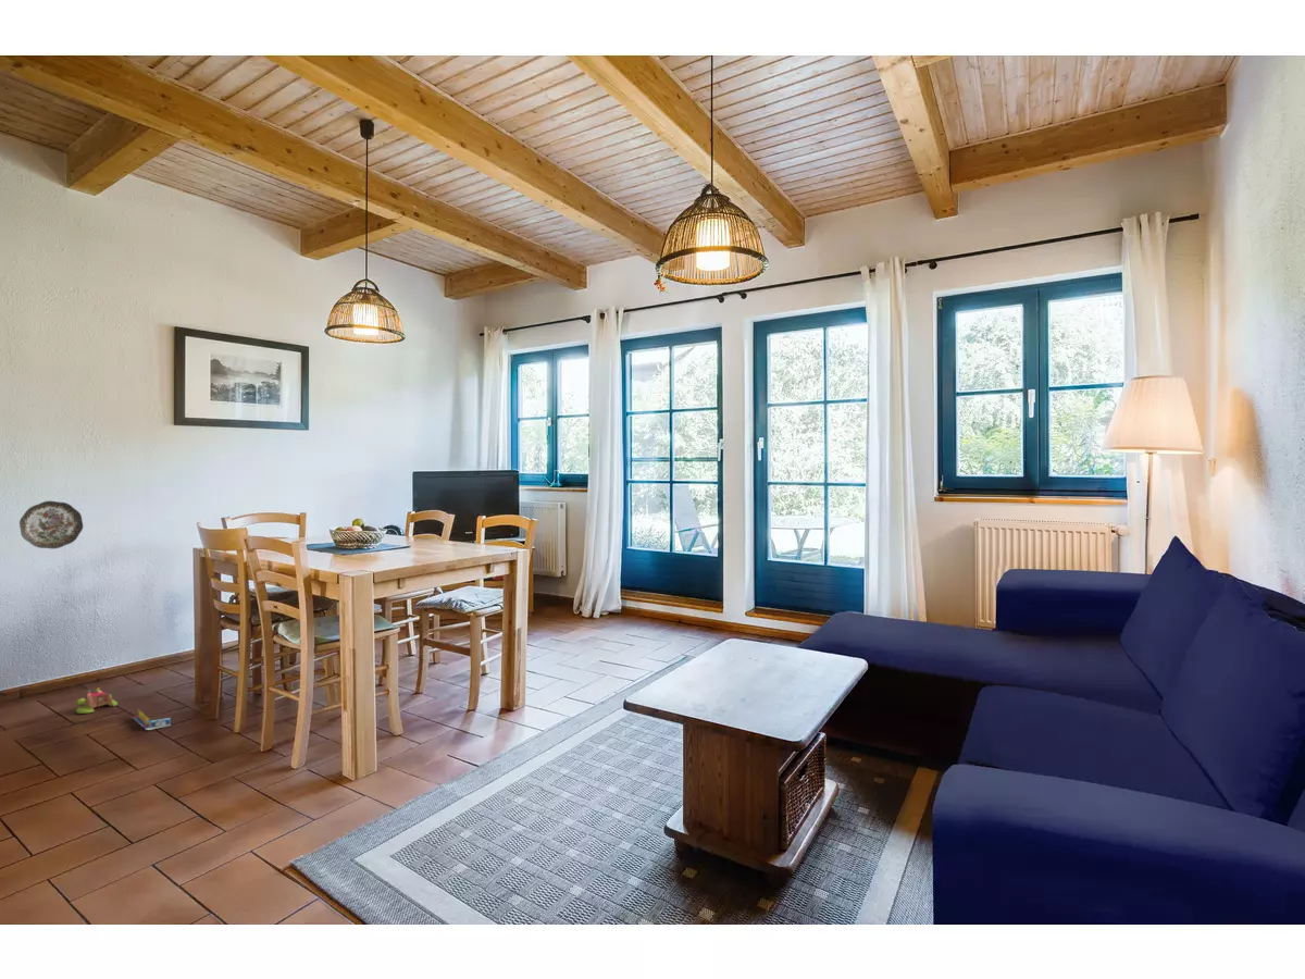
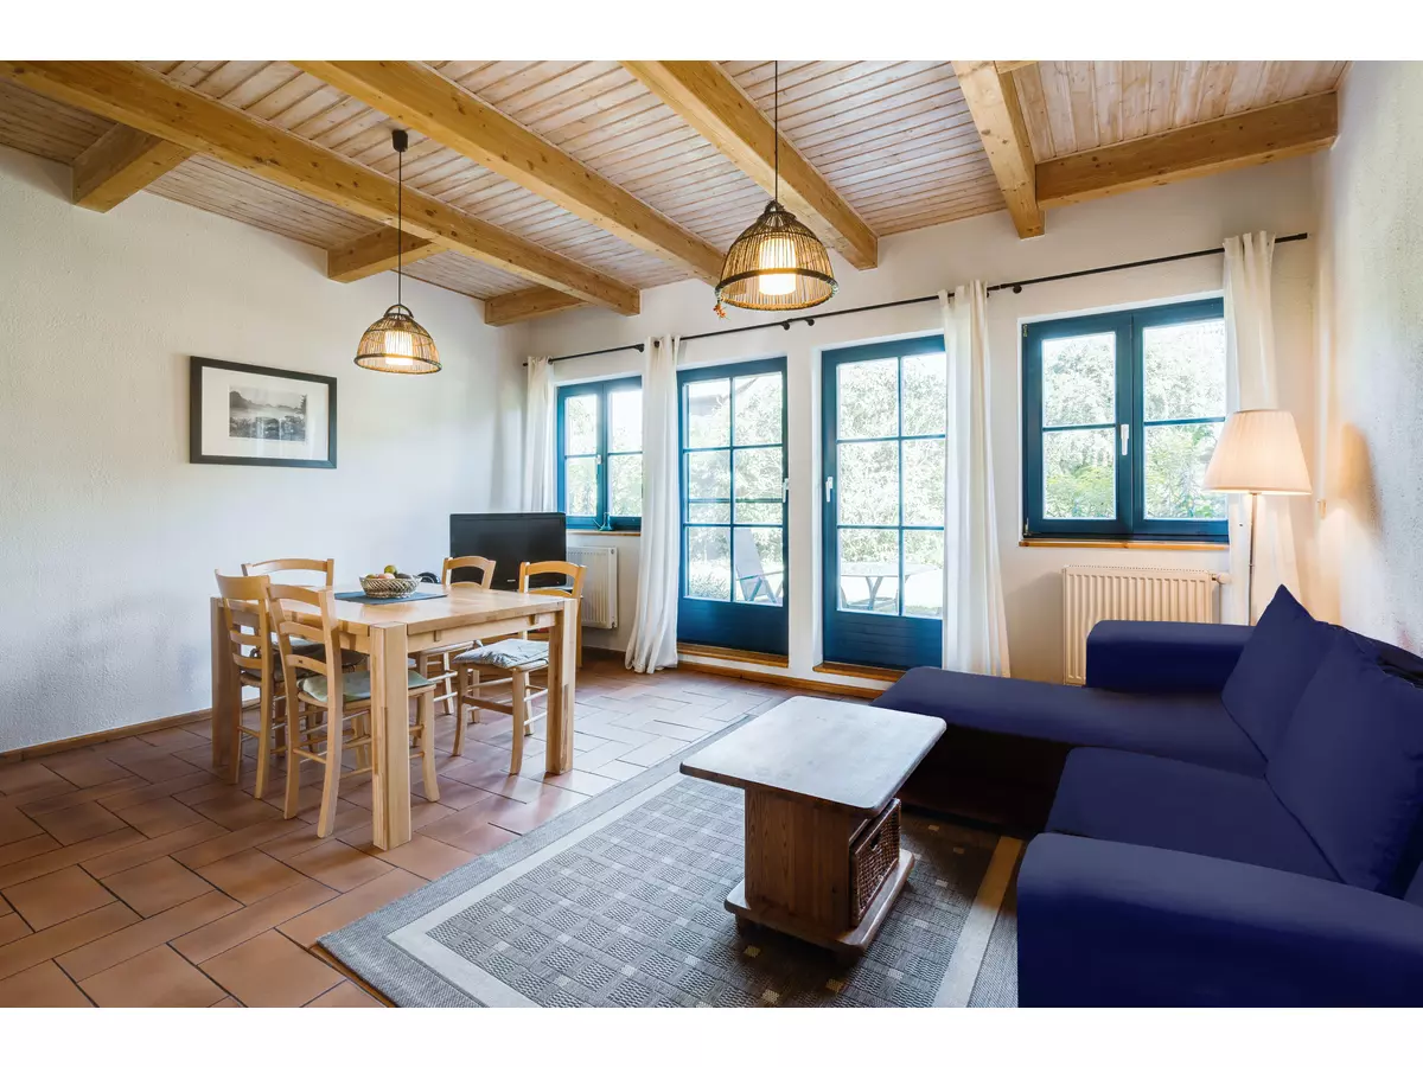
- architectural model (149, 719)
- toy house (97, 697)
- decorative plate (51, 524)
